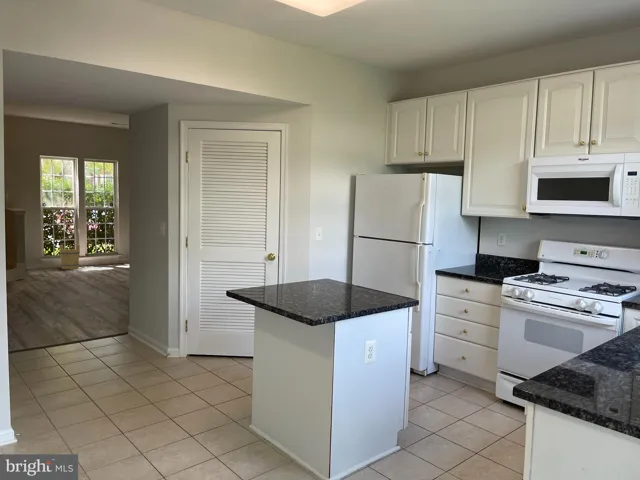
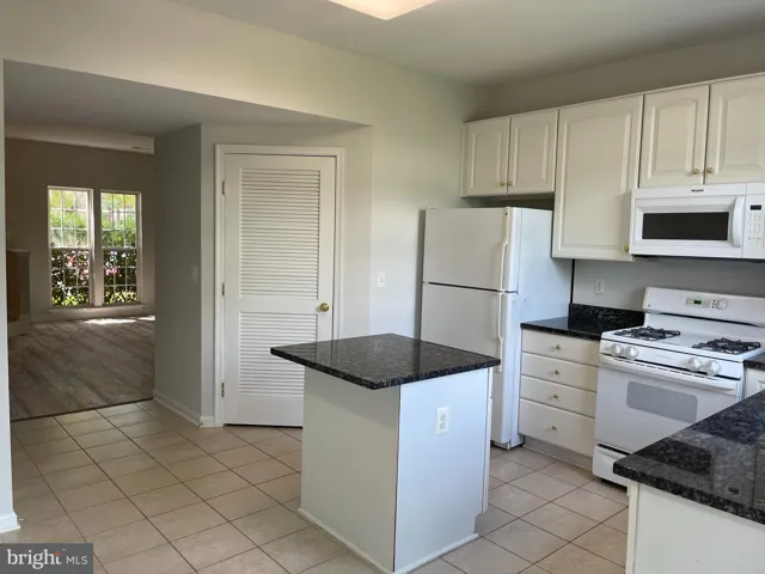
- bucket (69, 256)
